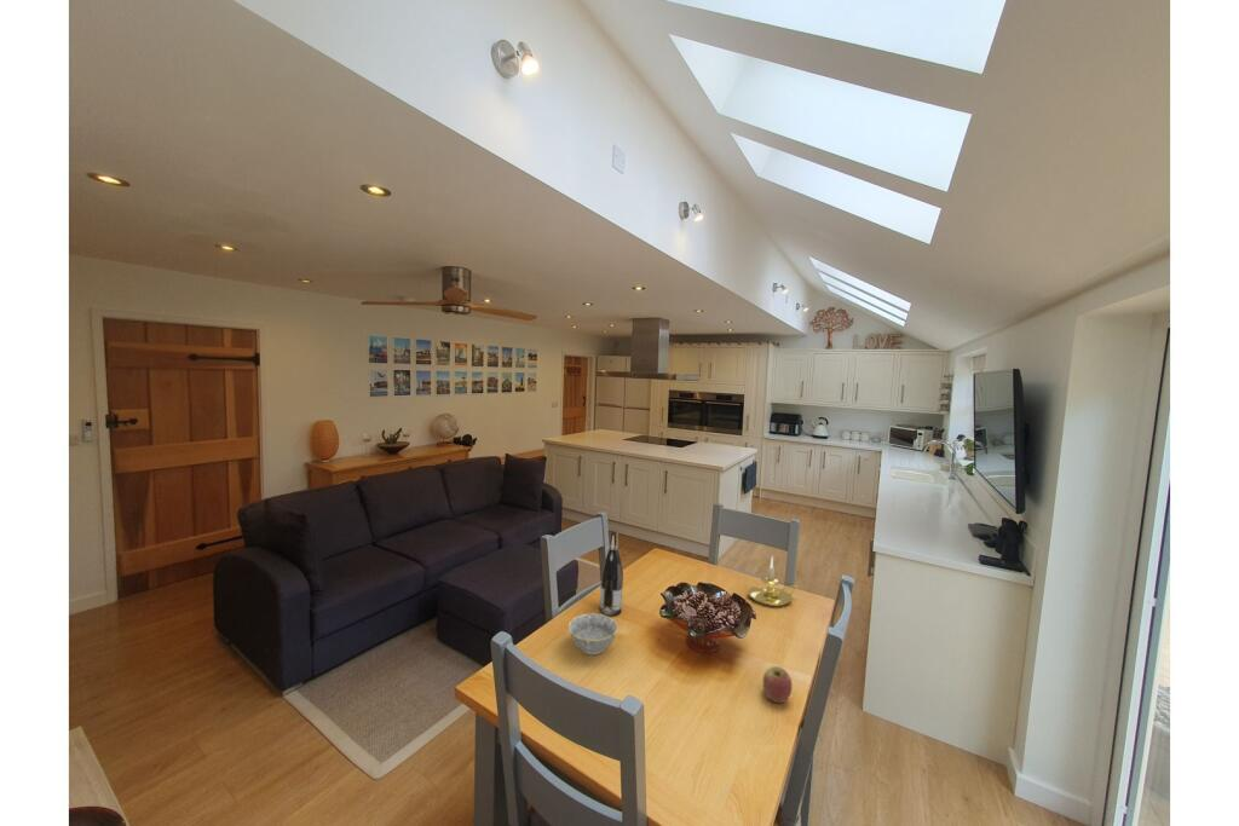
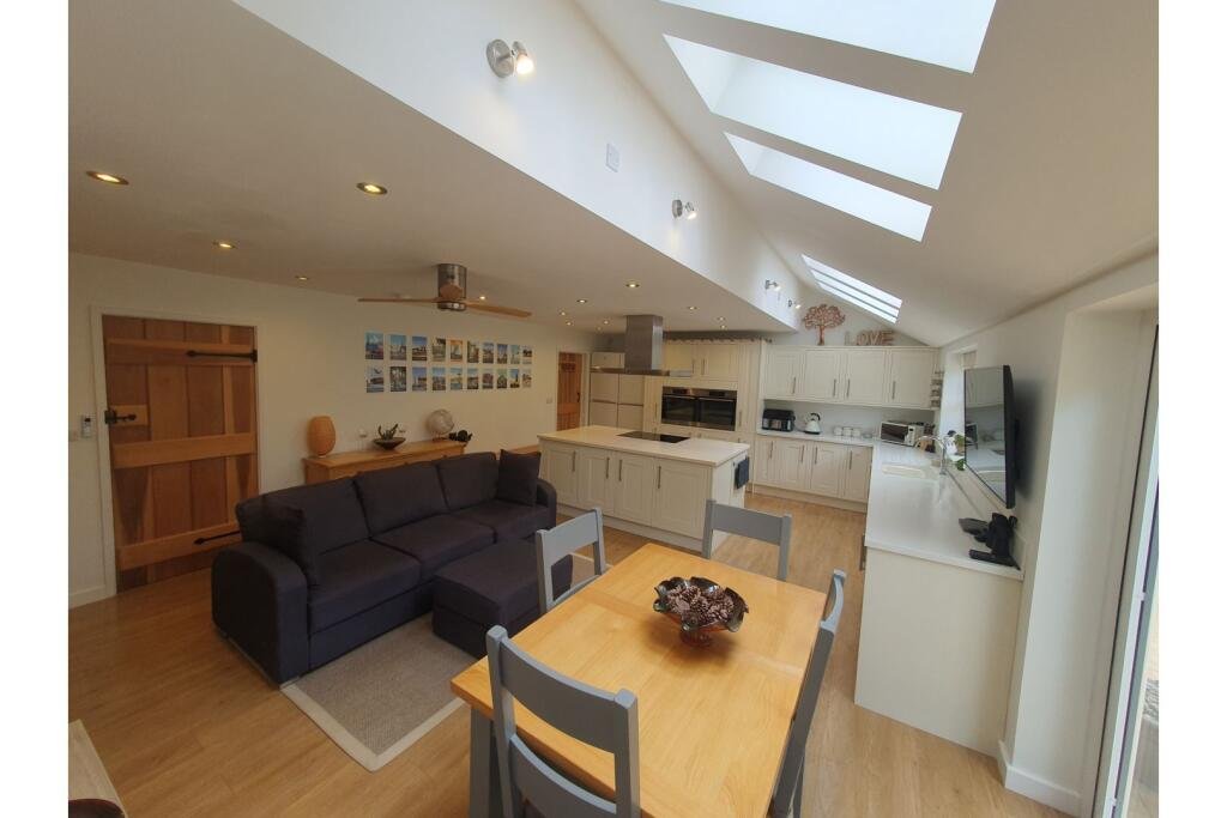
- apple (777, 683)
- candle holder (773, 577)
- bowl (592, 636)
- wine bottle (612, 570)
